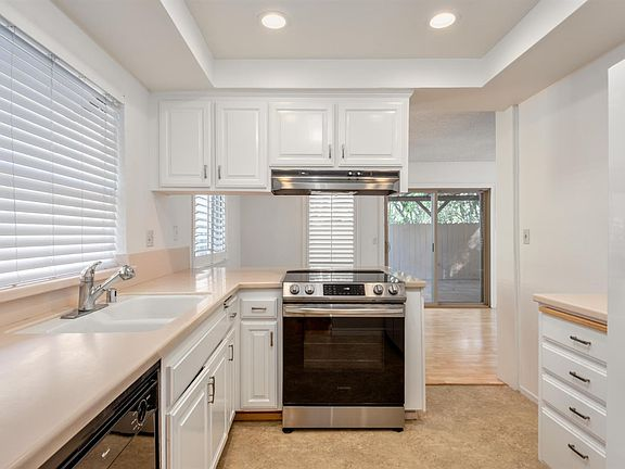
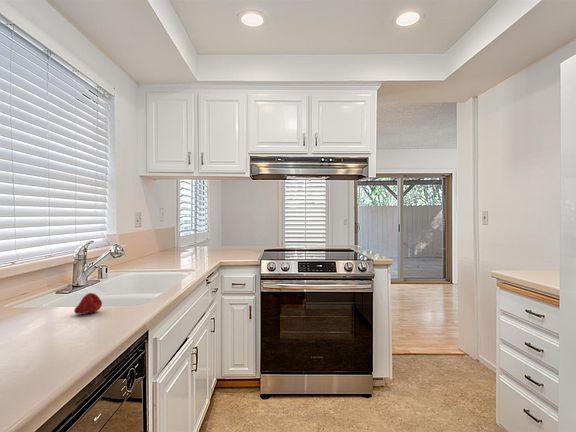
+ fruit (90, 302)
